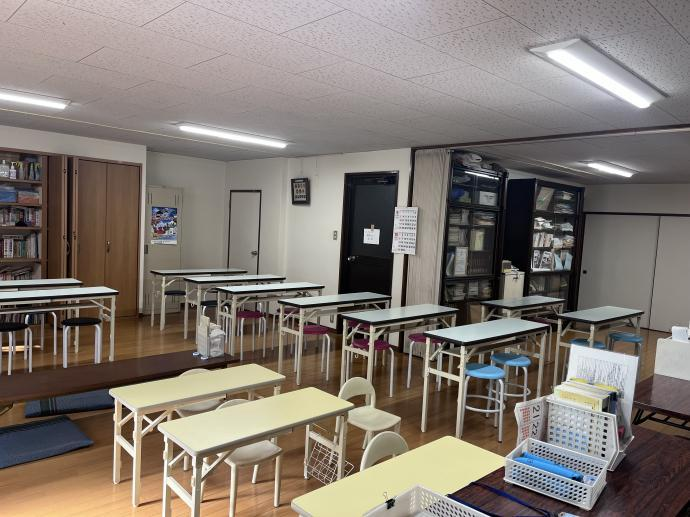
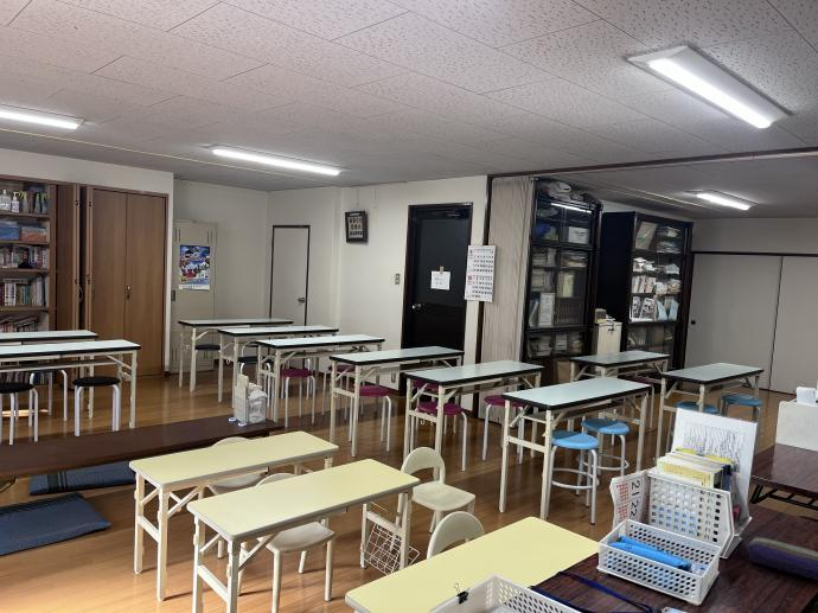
+ pencil case (790, 558)
